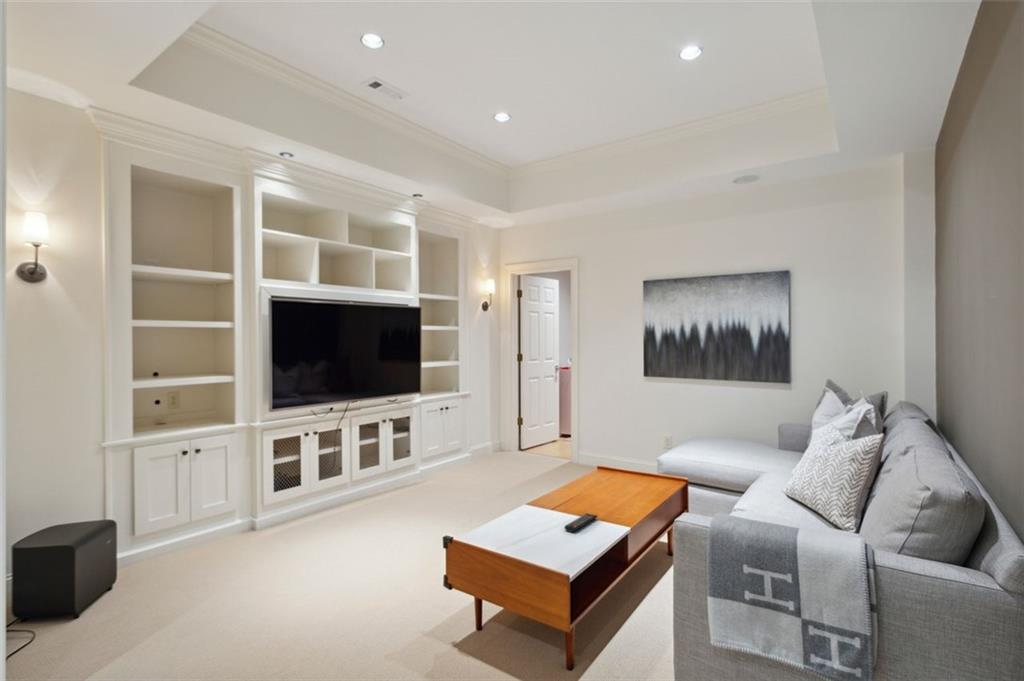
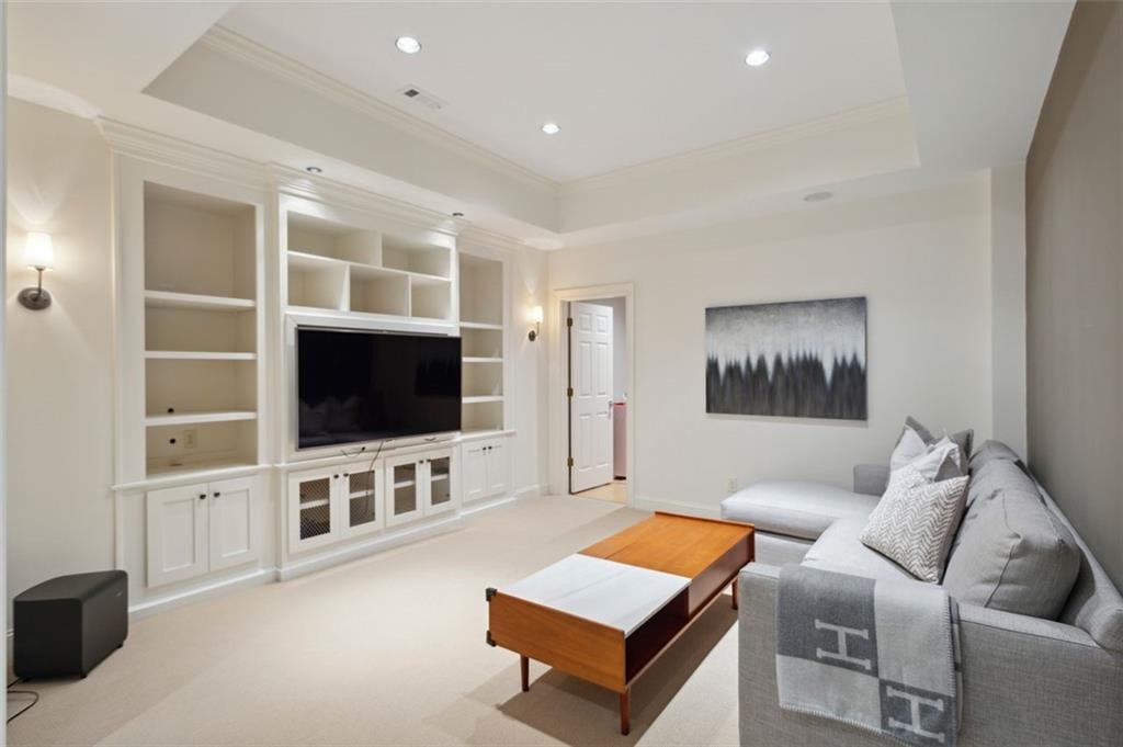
- remote control (581, 522)
